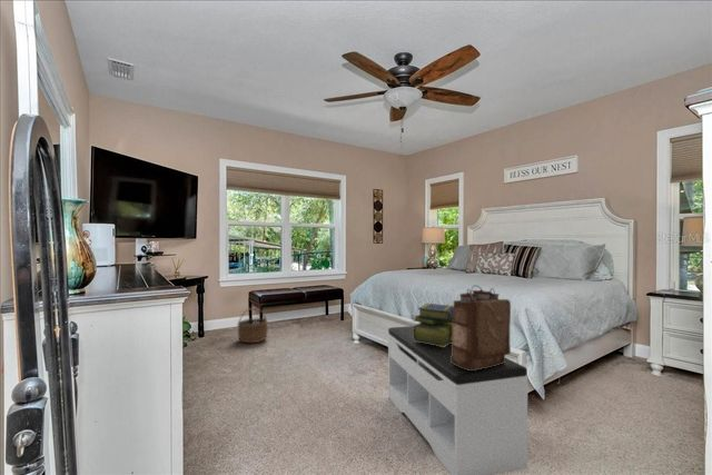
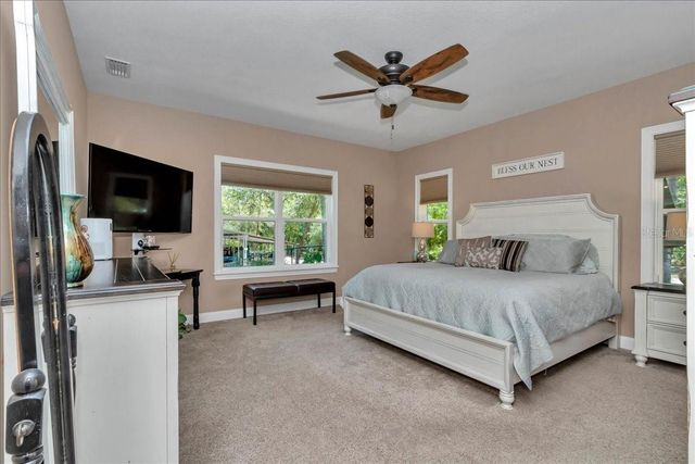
- bench (445, 385)
- wicker basket (253, 324)
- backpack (479, 325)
- stack of books (436, 321)
